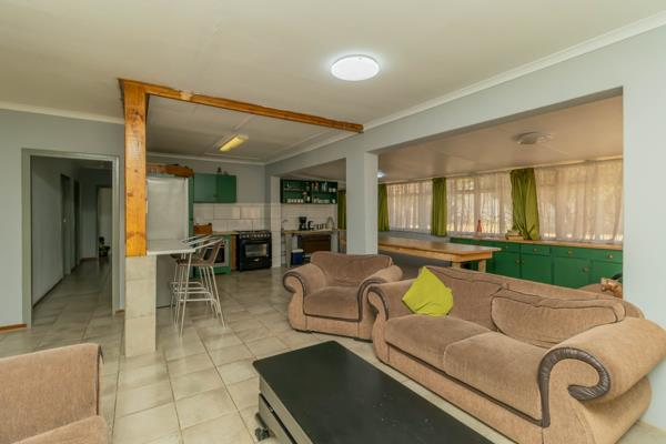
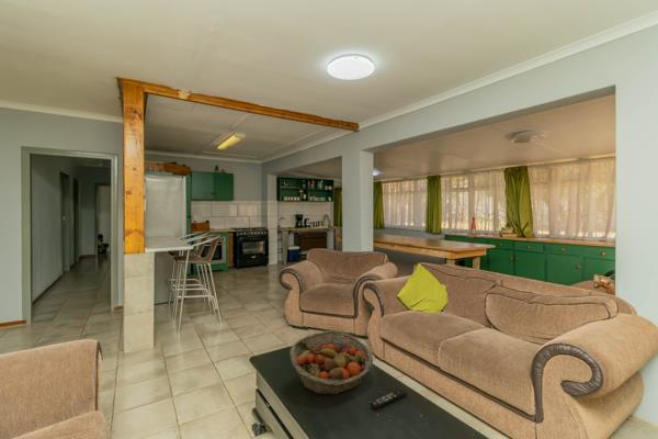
+ fruit basket (331, 360)
+ remote control (388, 398)
